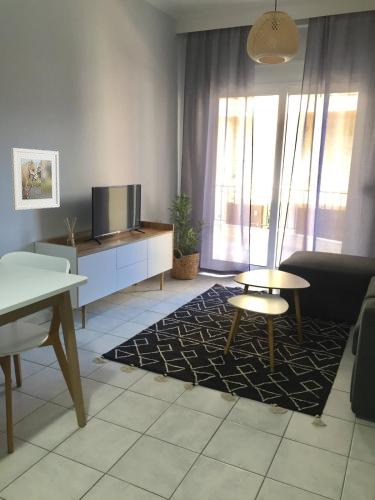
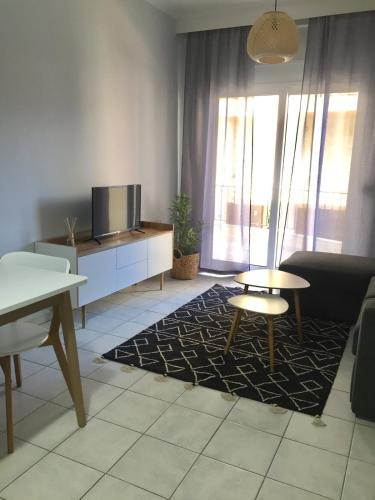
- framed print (36, 179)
